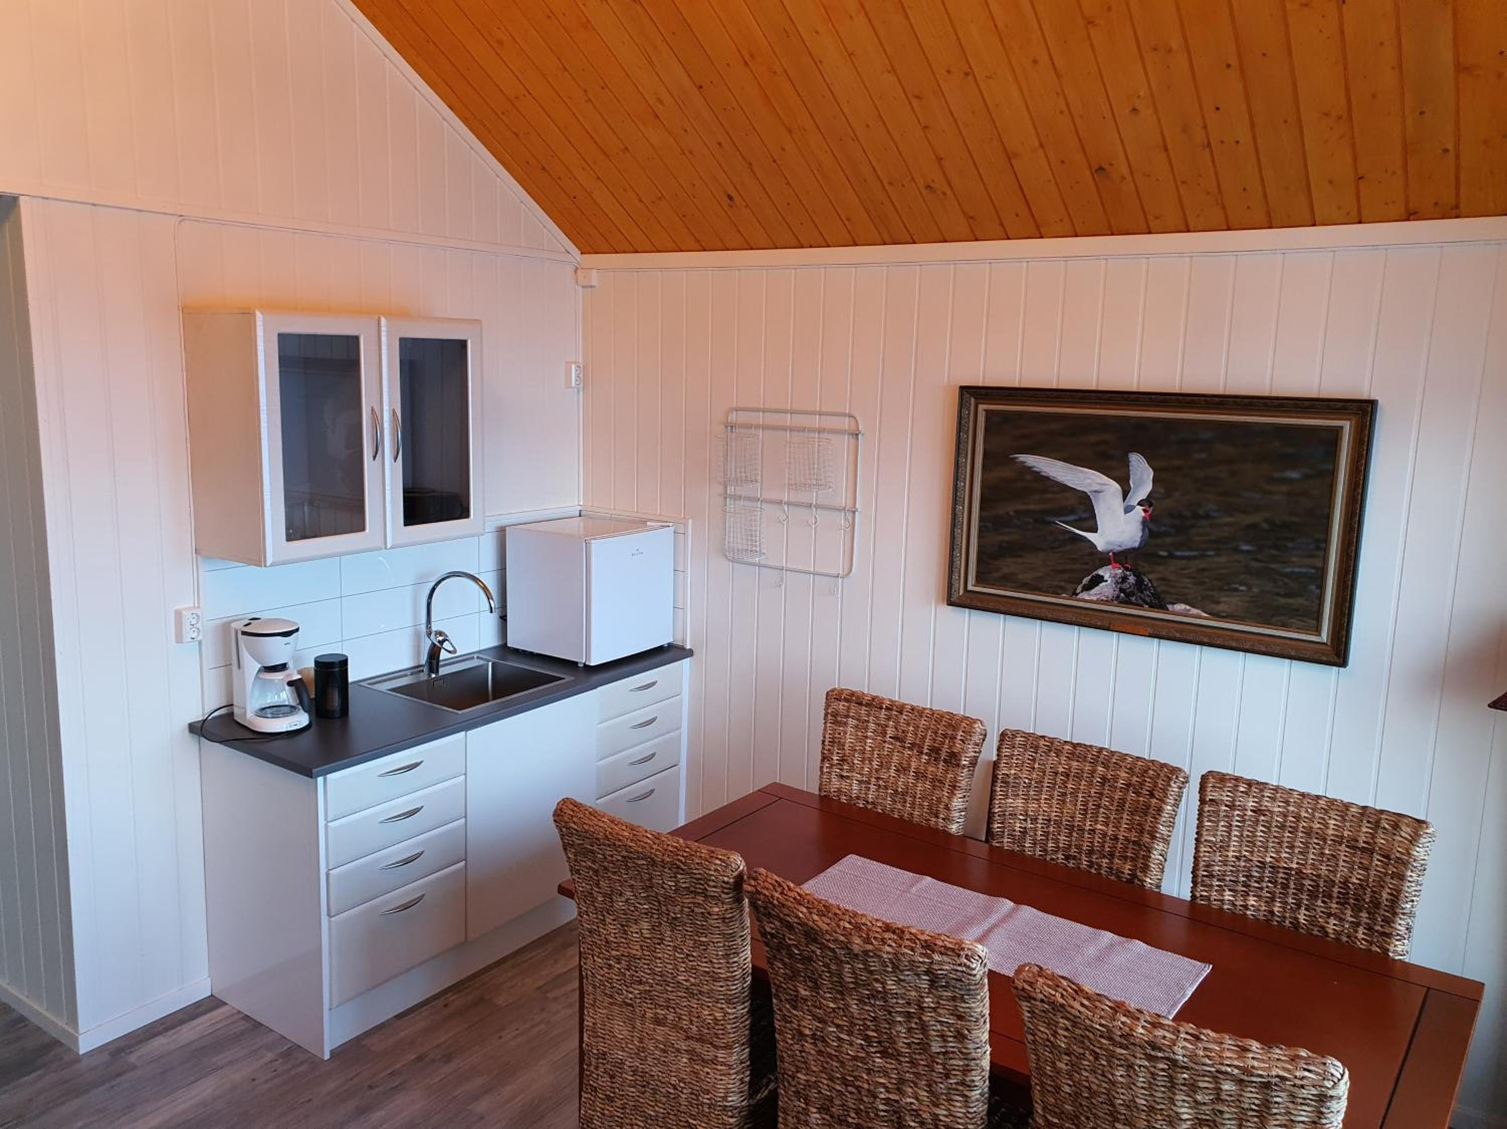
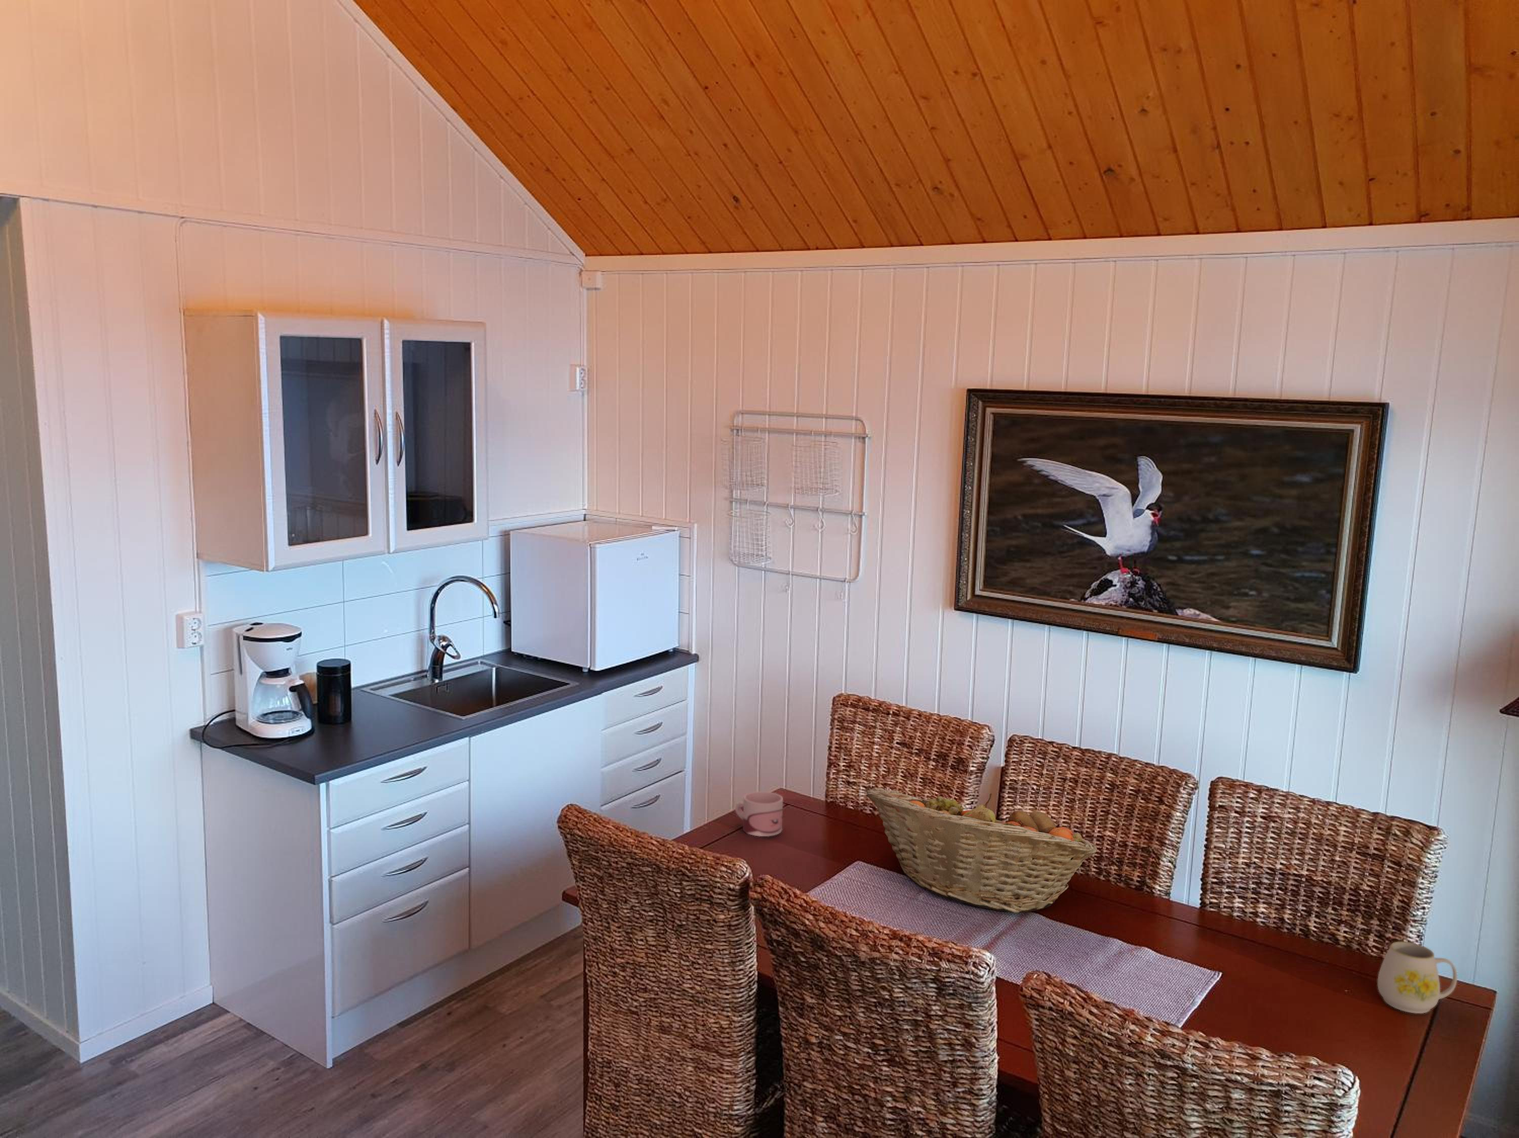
+ mug (758, 813)
+ mug (1417, 977)
+ fruit basket (976, 837)
